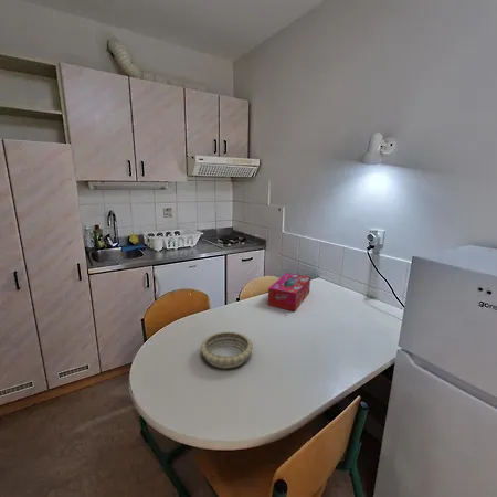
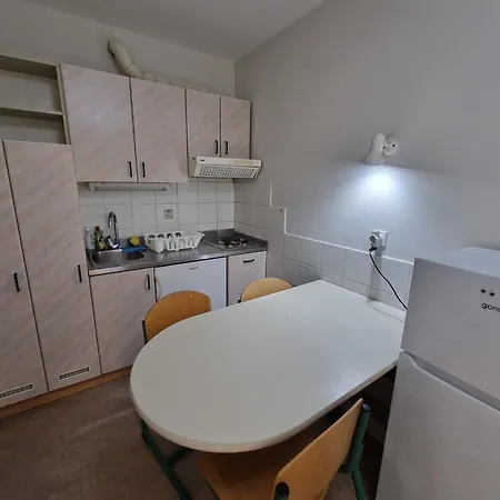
- tissue box (289, 289)
- decorative bowl (226, 345)
